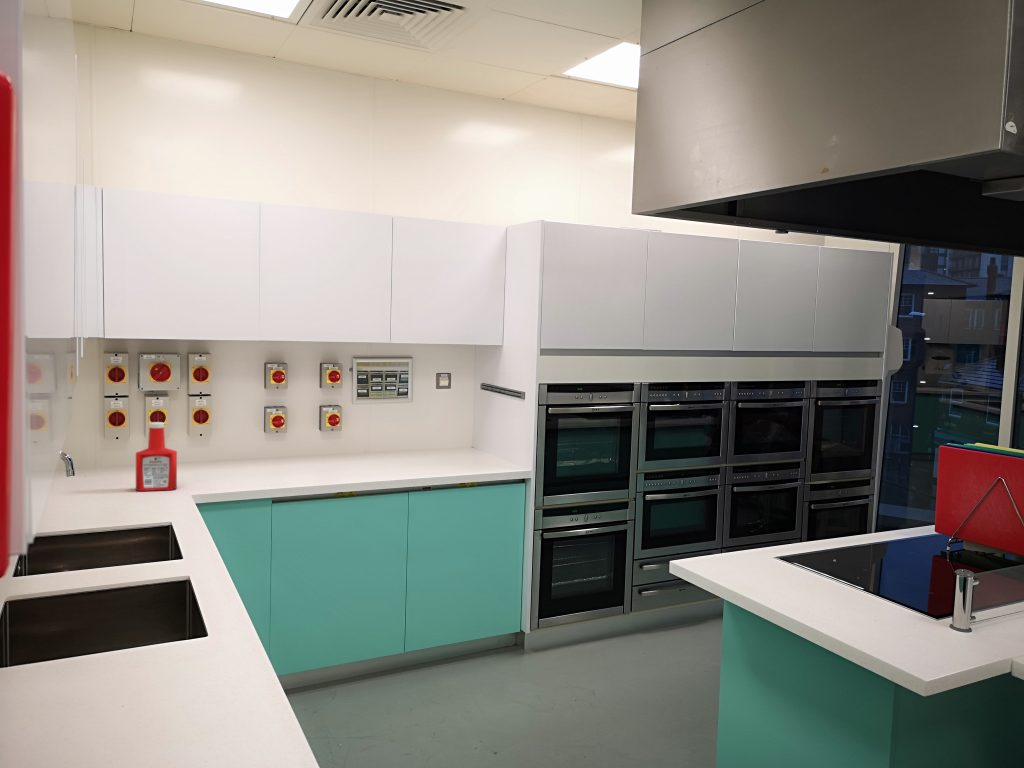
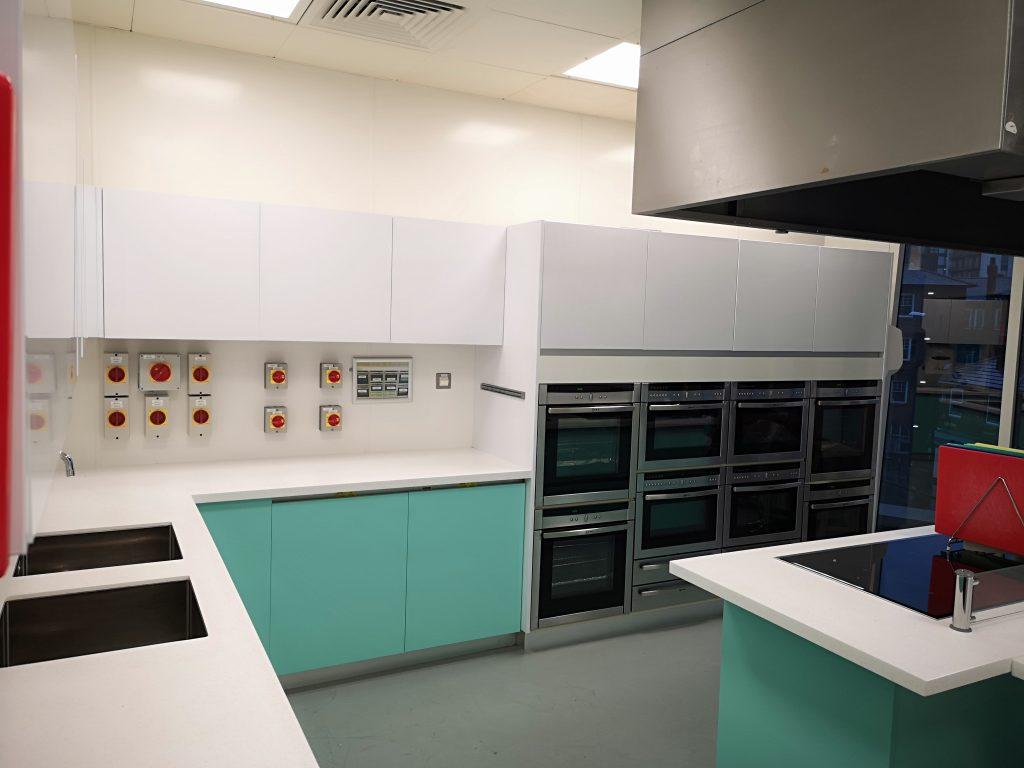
- soap bottle (156, 455)
